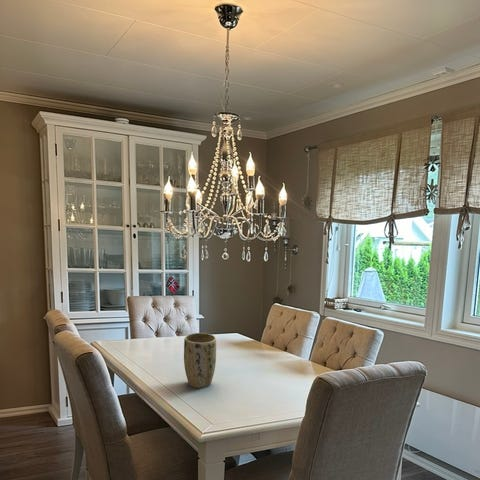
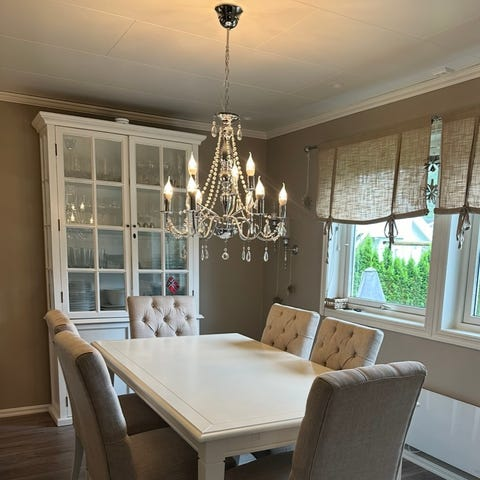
- plant pot (199, 360)
